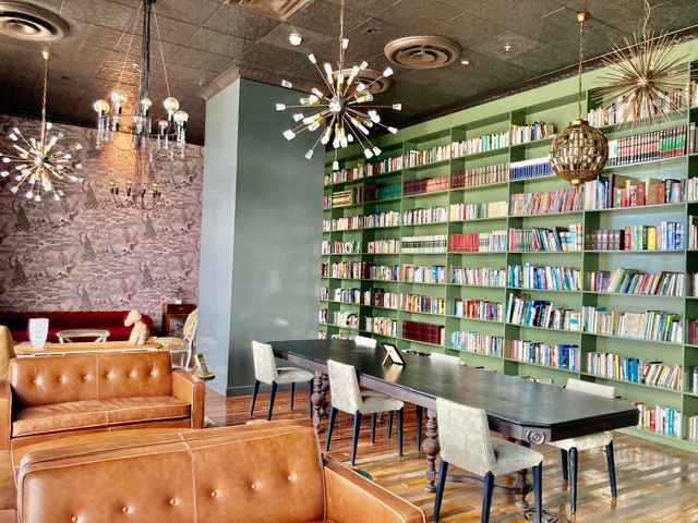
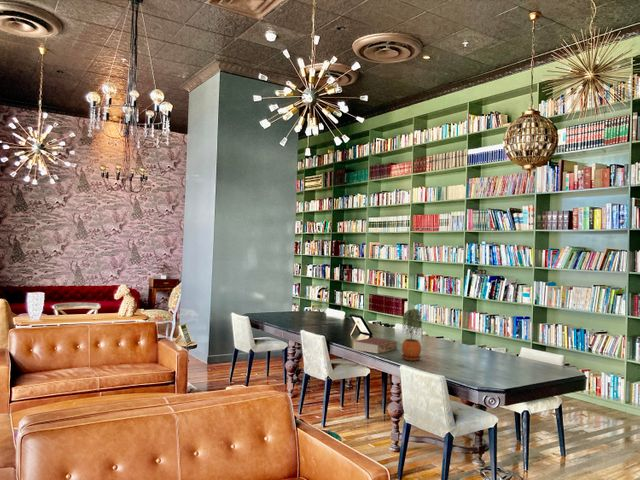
+ book (375, 345)
+ potted plant (412, 333)
